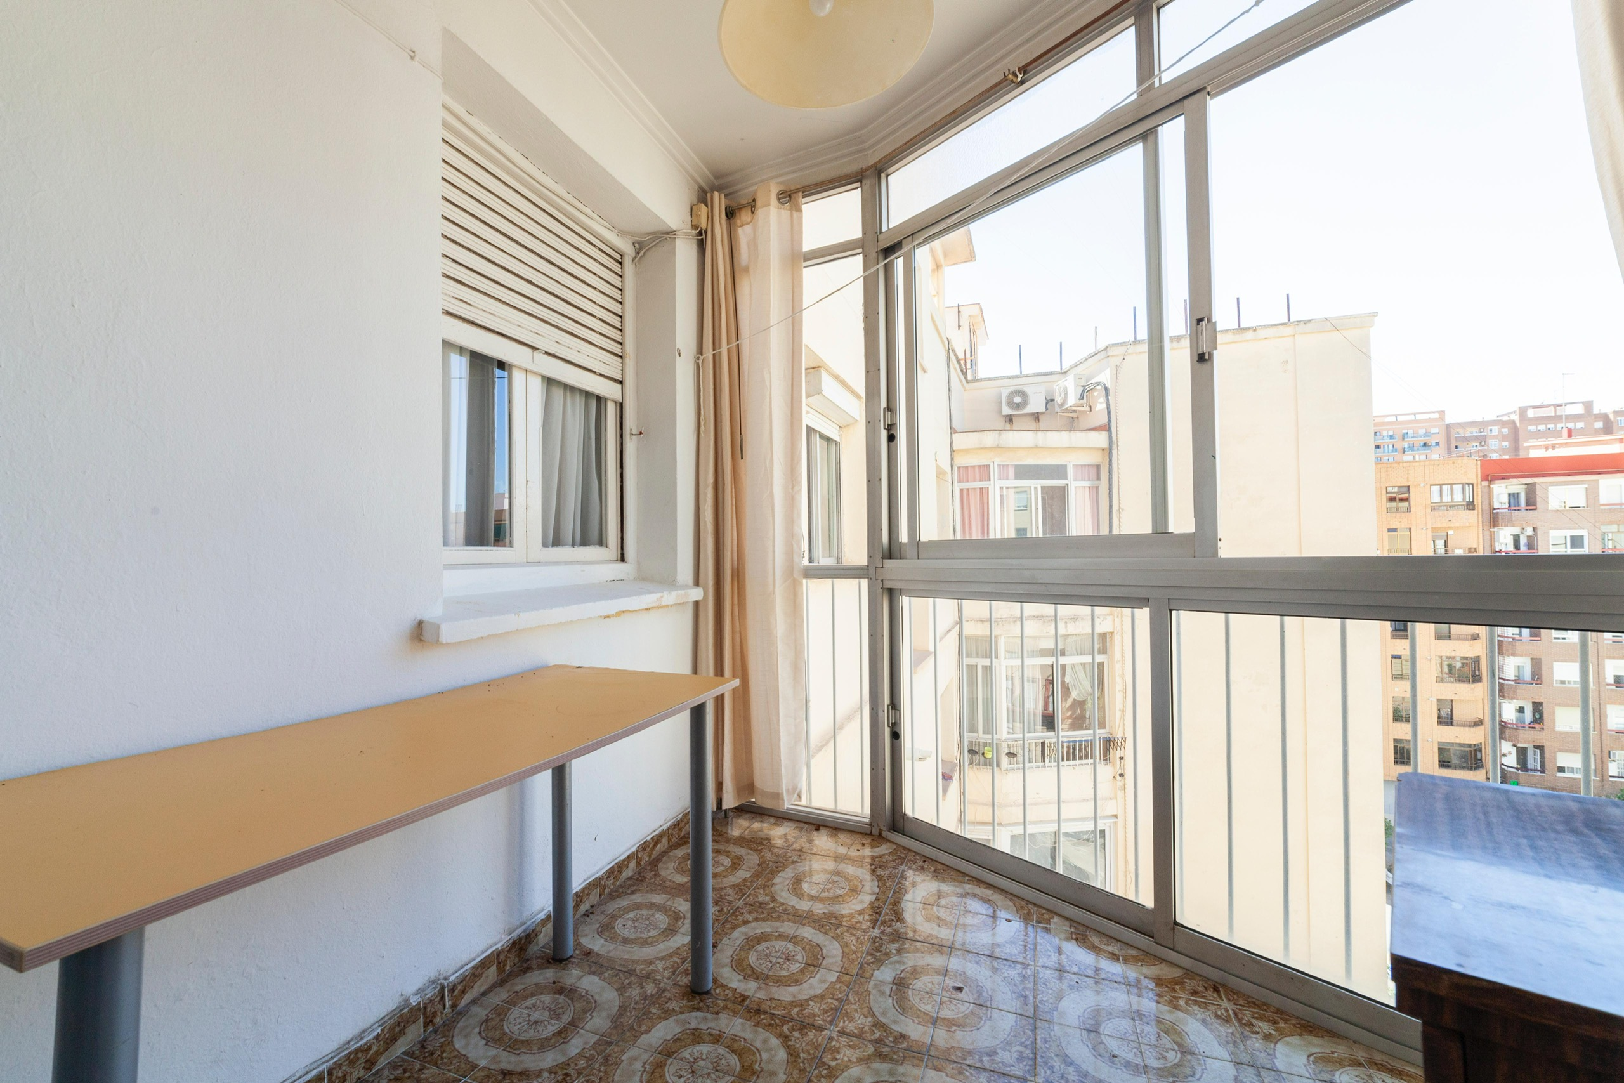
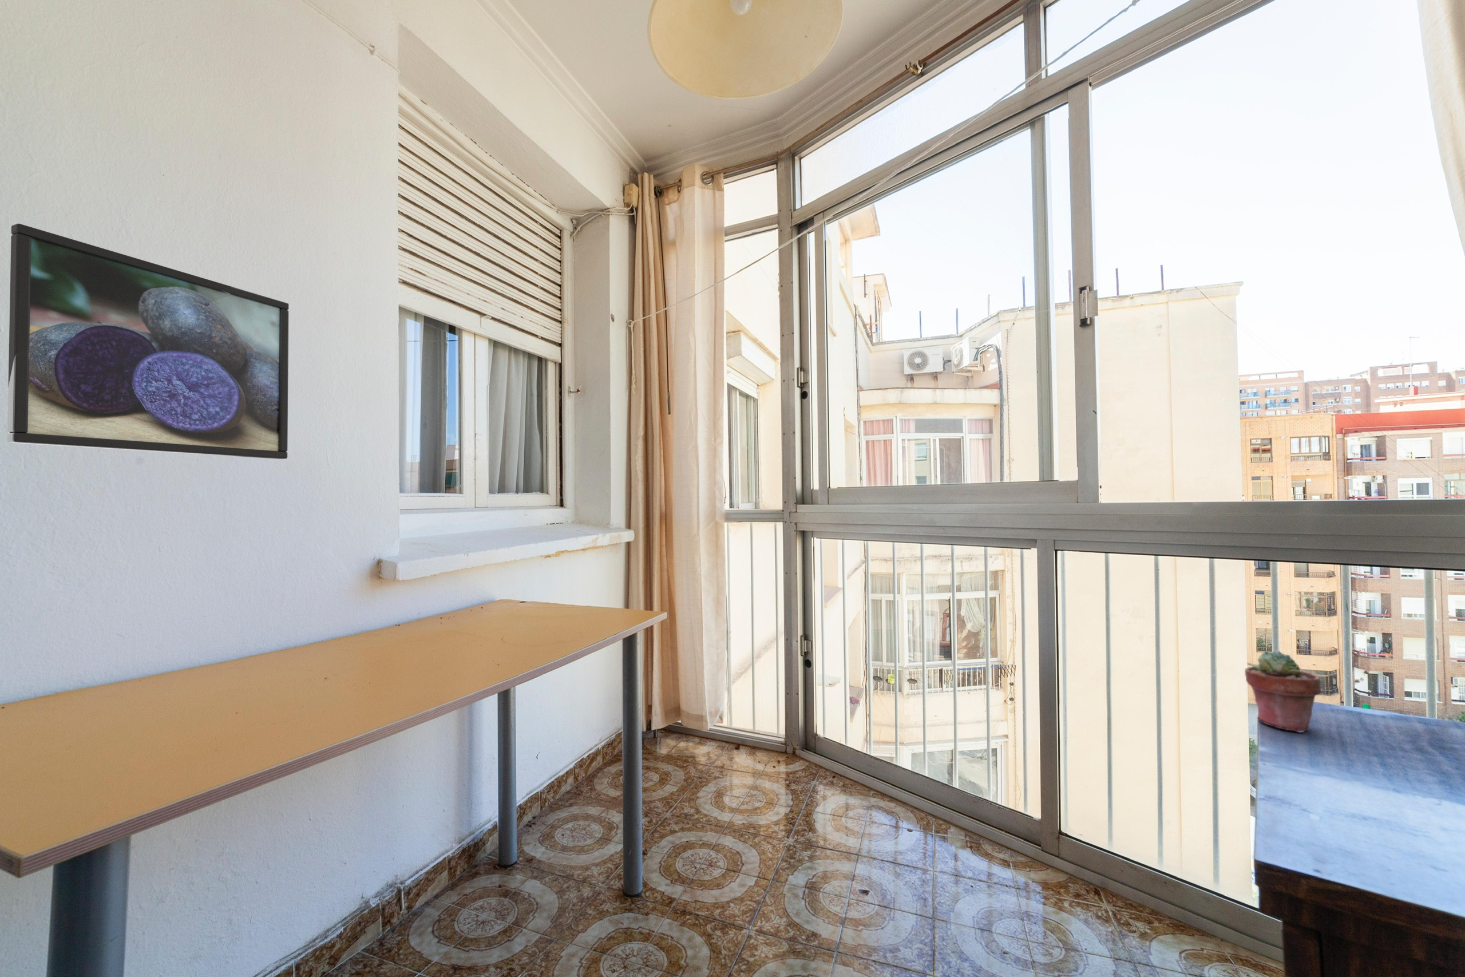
+ potted succulent (1281, 687)
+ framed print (172, 361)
